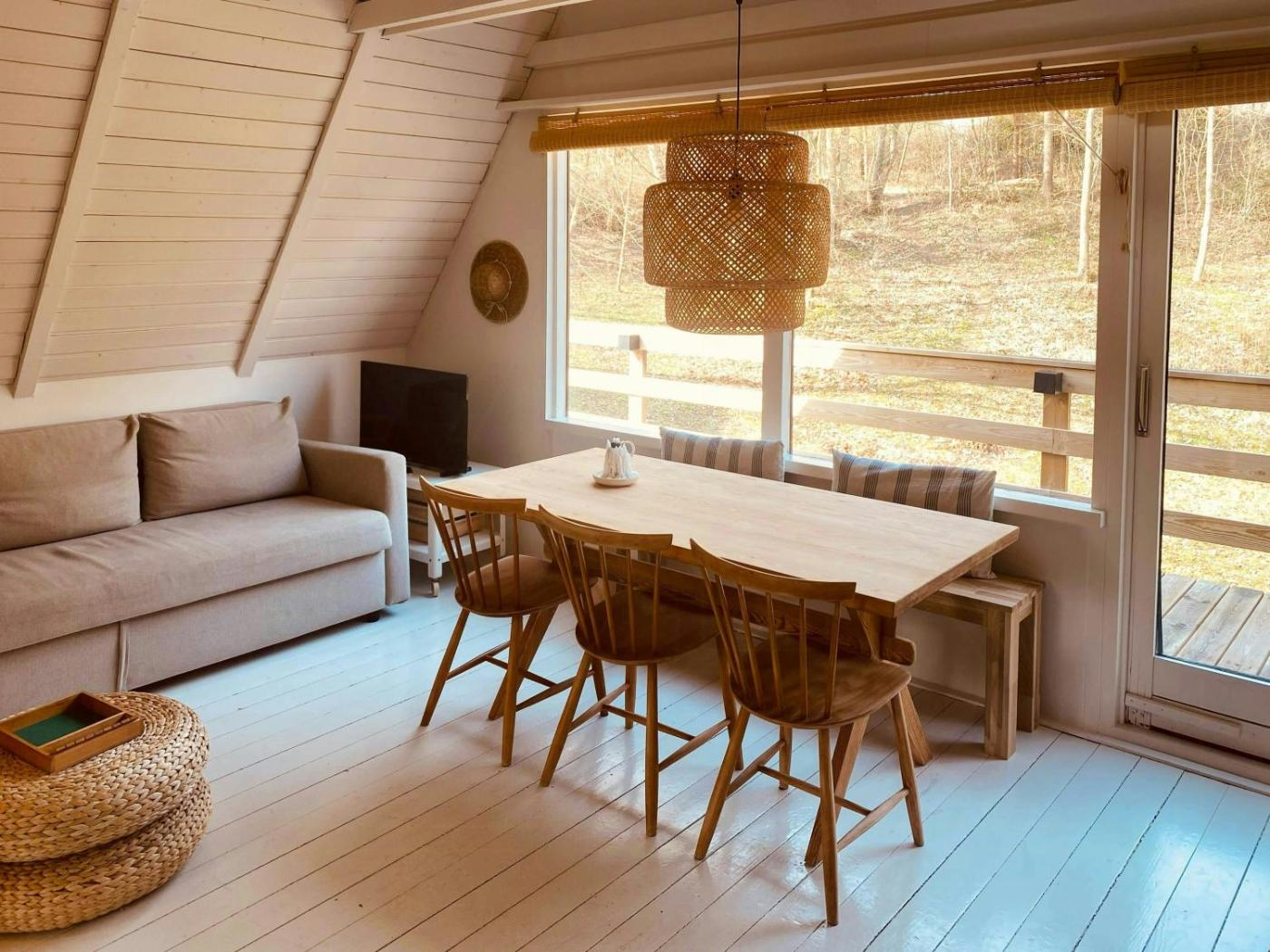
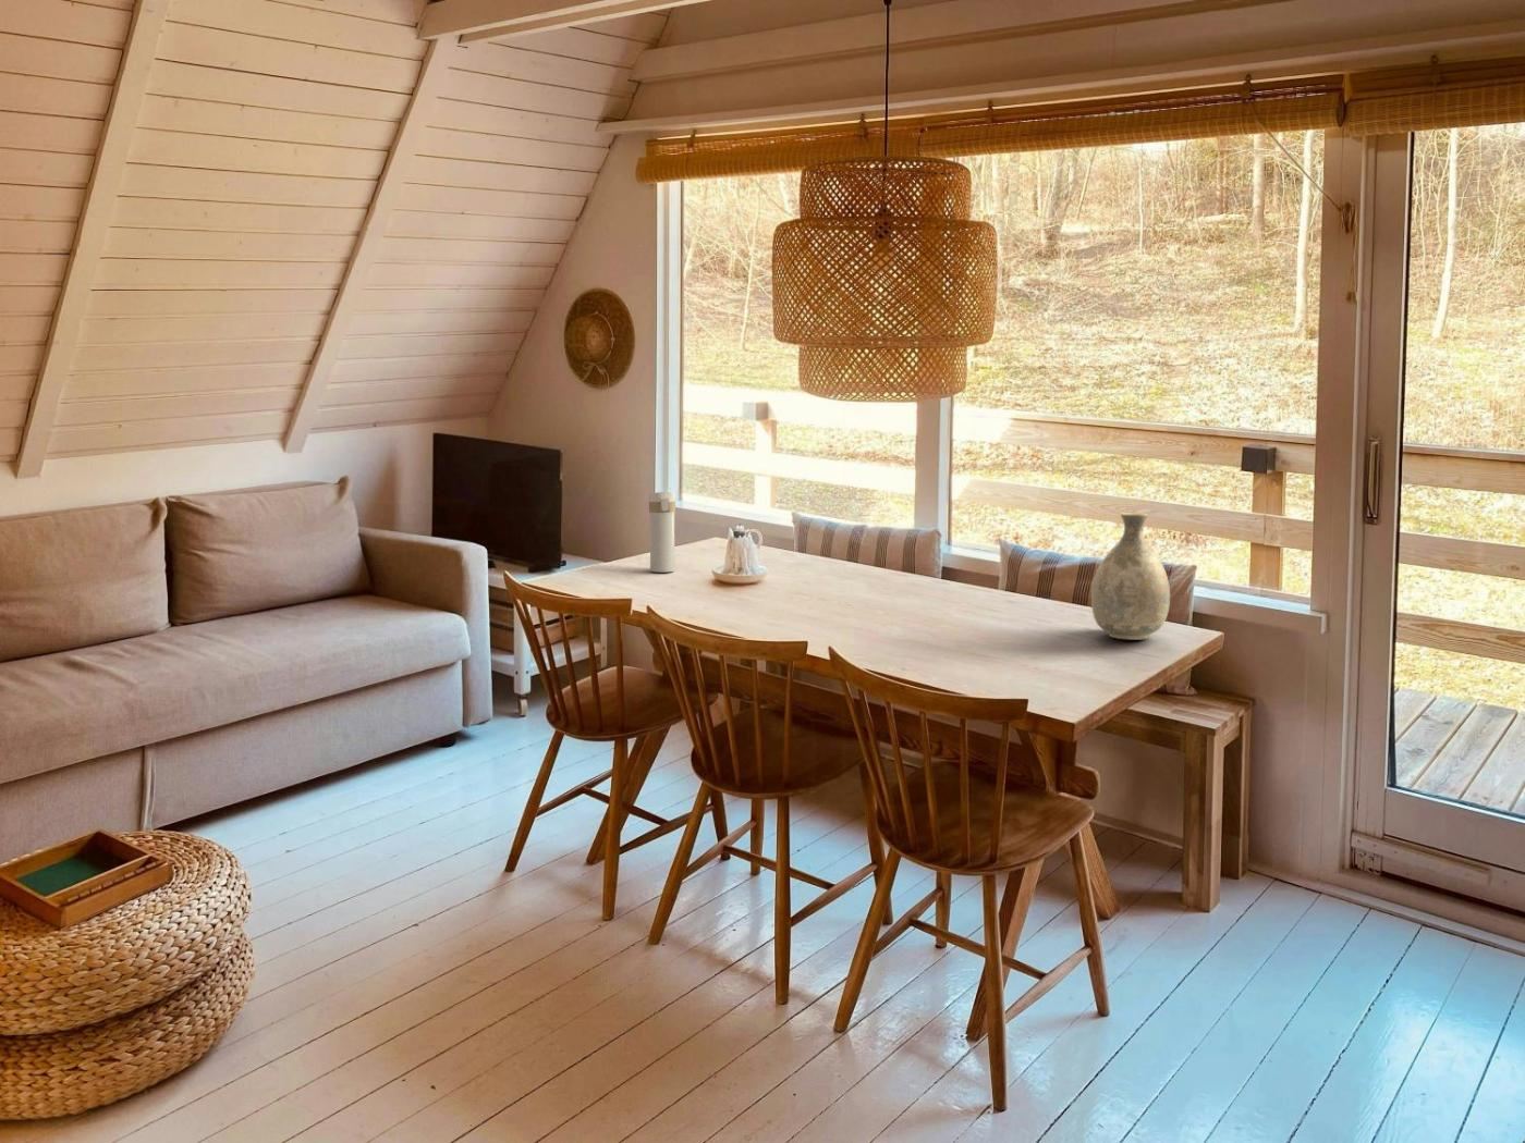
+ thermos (663, 531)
+ vase (1131, 575)
